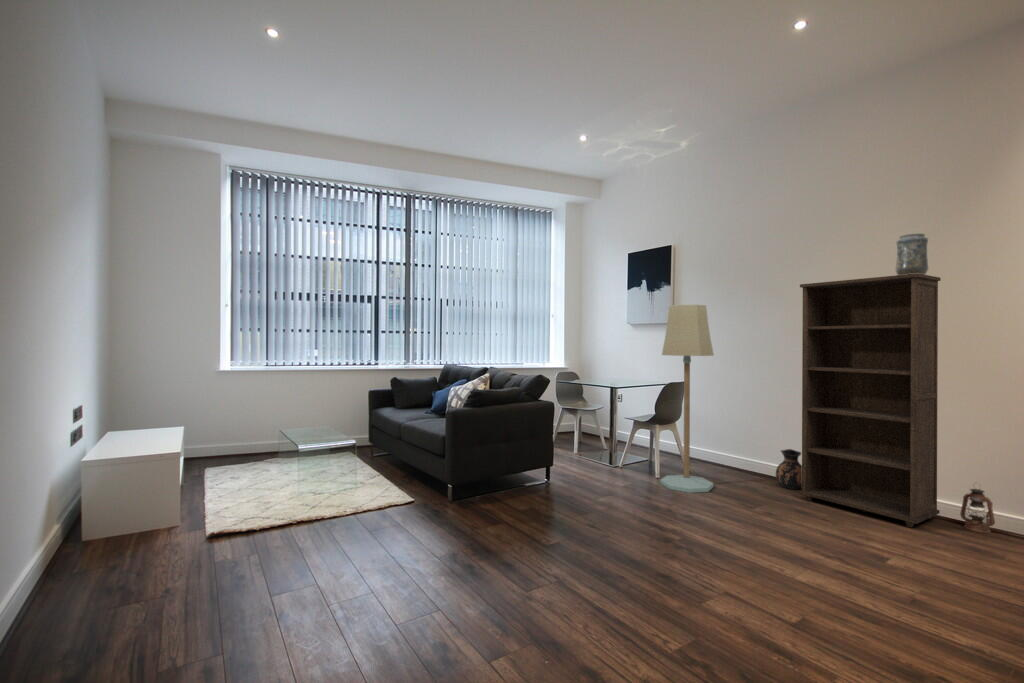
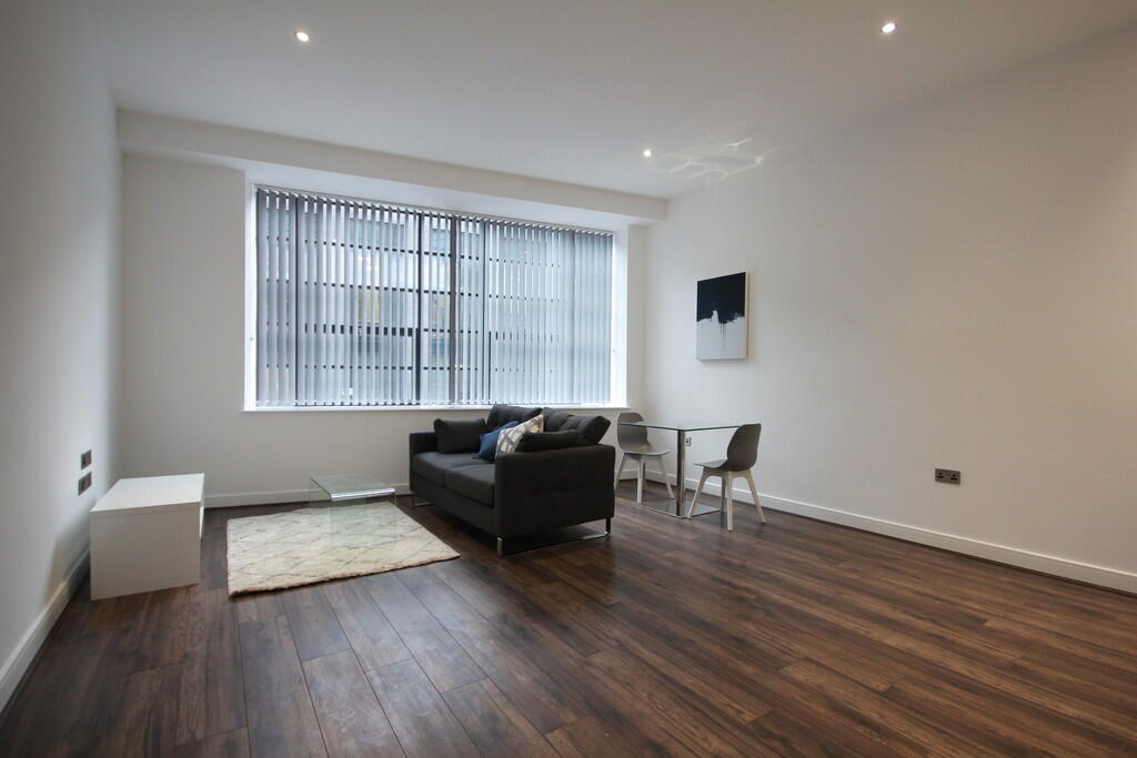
- decorative vase (911, 255)
- bookcase (865, 395)
- lantern (977, 506)
- ceramic jug (791, 468)
- floor lamp (686, 395)
